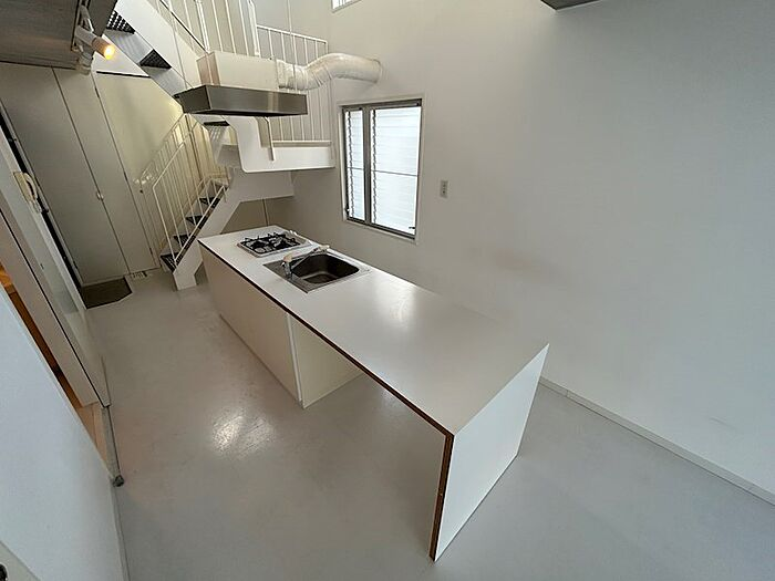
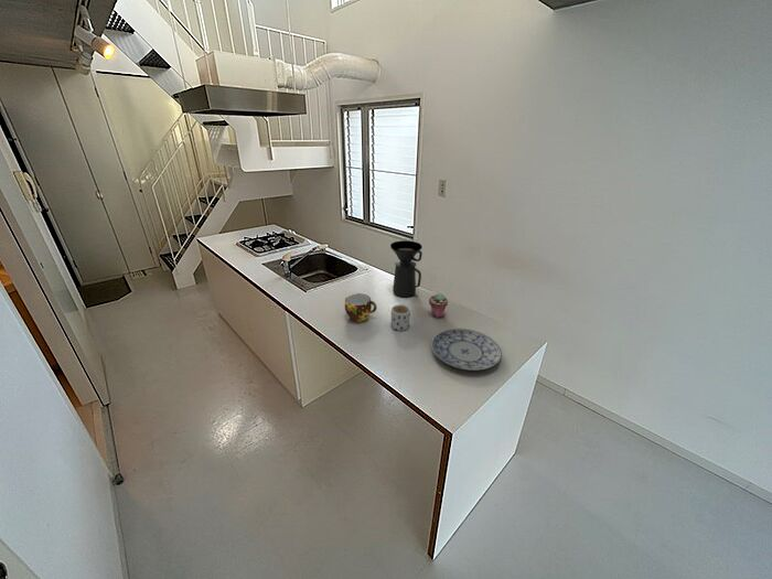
+ plate (464, 350)
+ potted succulent (438, 303)
+ coffee maker (405, 269)
+ mug (401, 315)
+ cup (360, 308)
